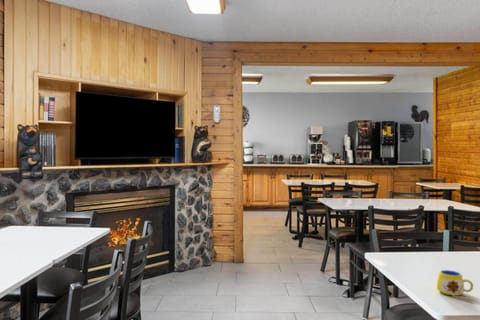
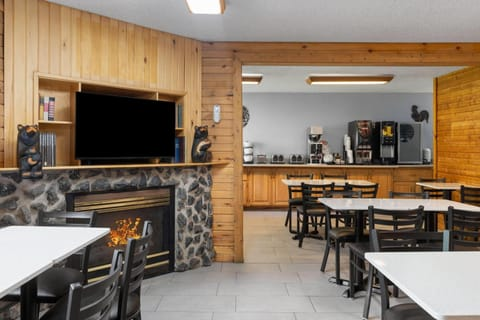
- mug (454, 283)
